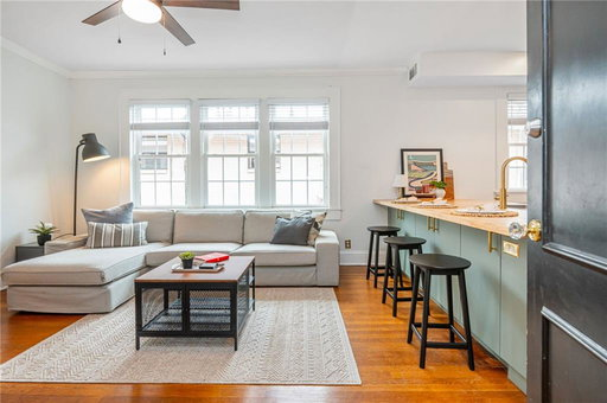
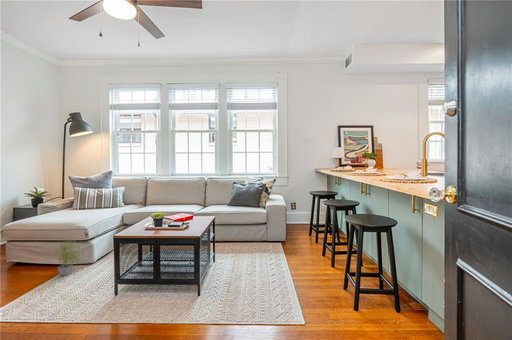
+ potted plant (69, 255)
